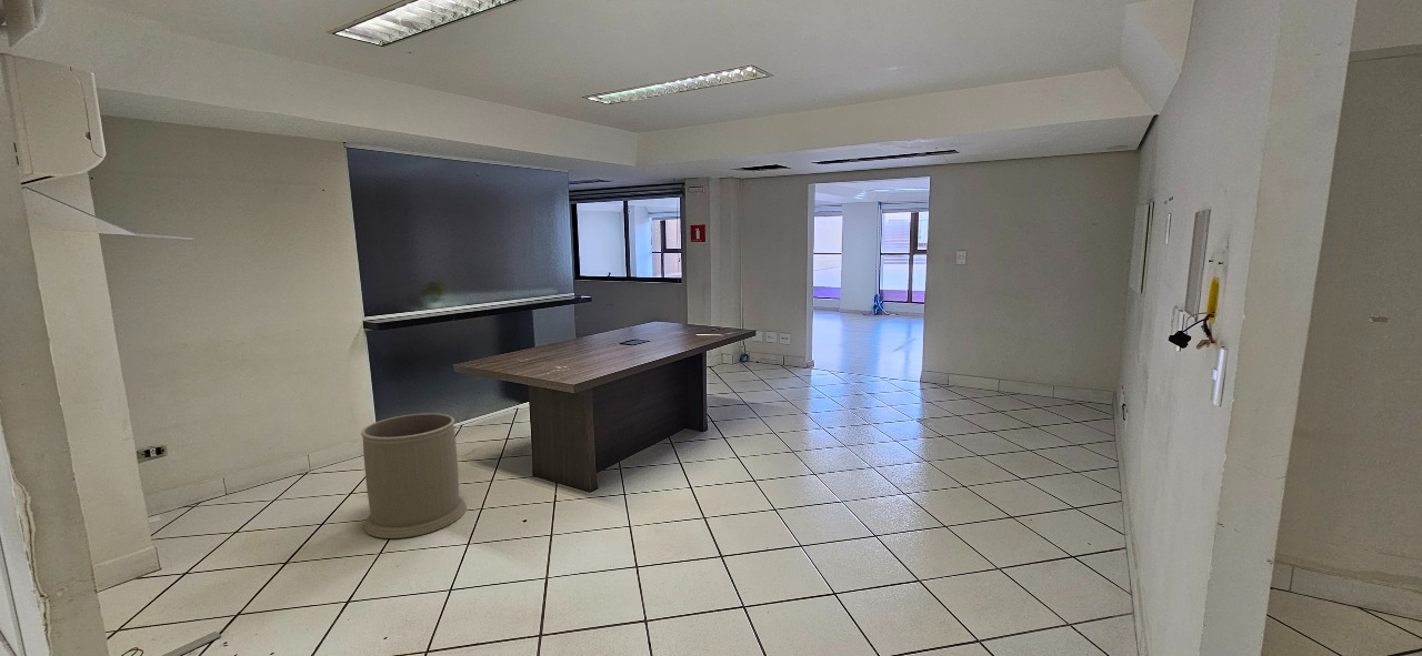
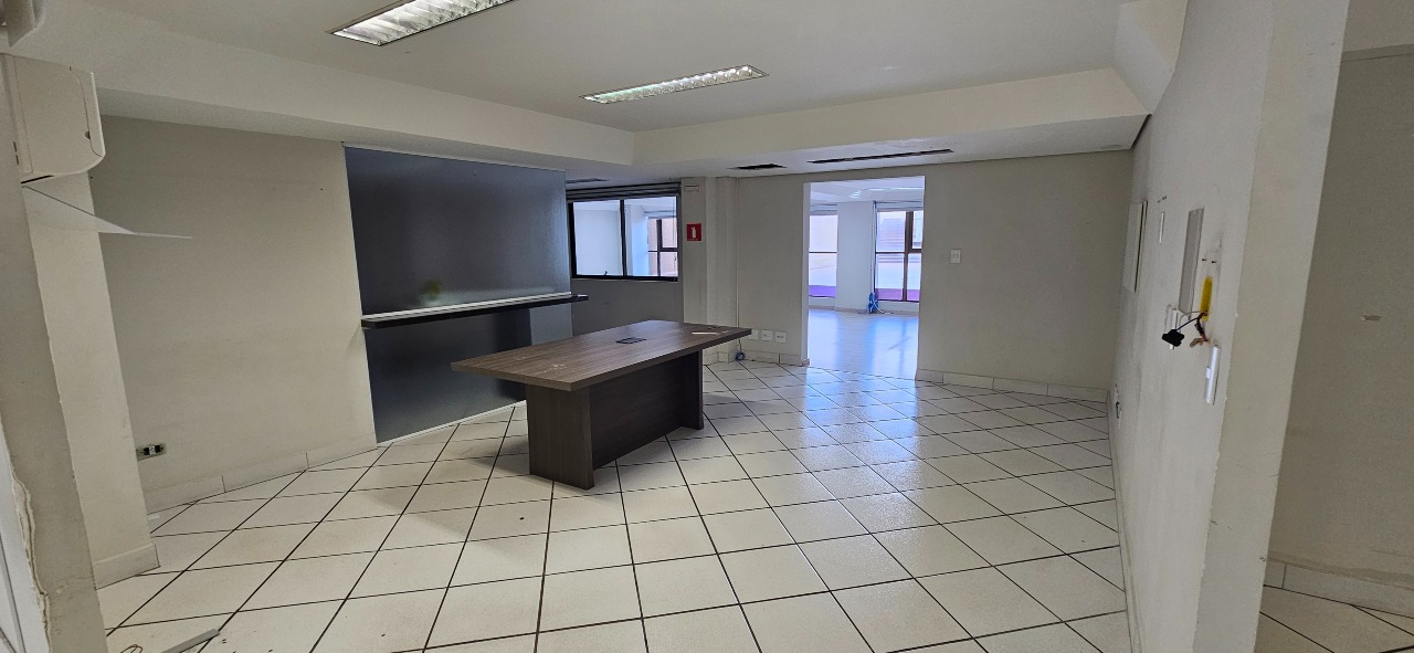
- trash can (413, 471)
